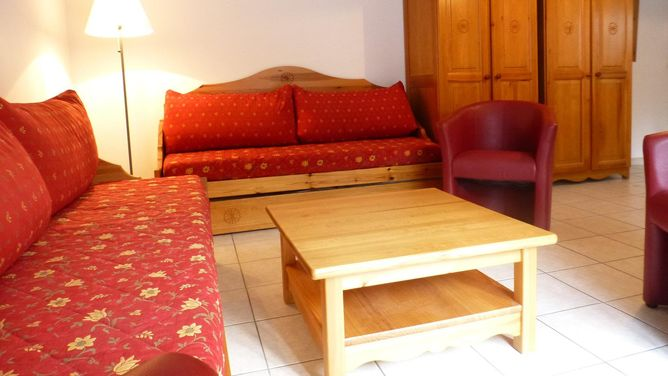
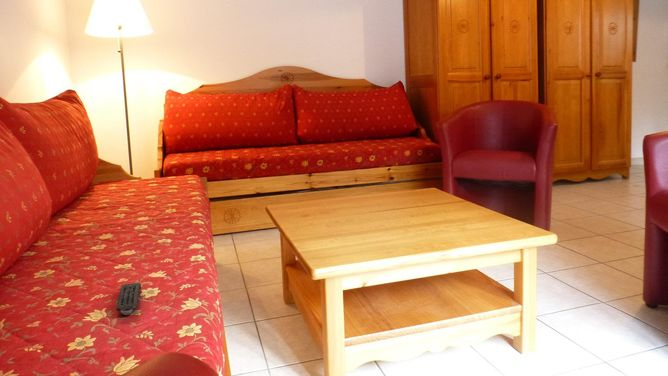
+ remote control (129, 297)
